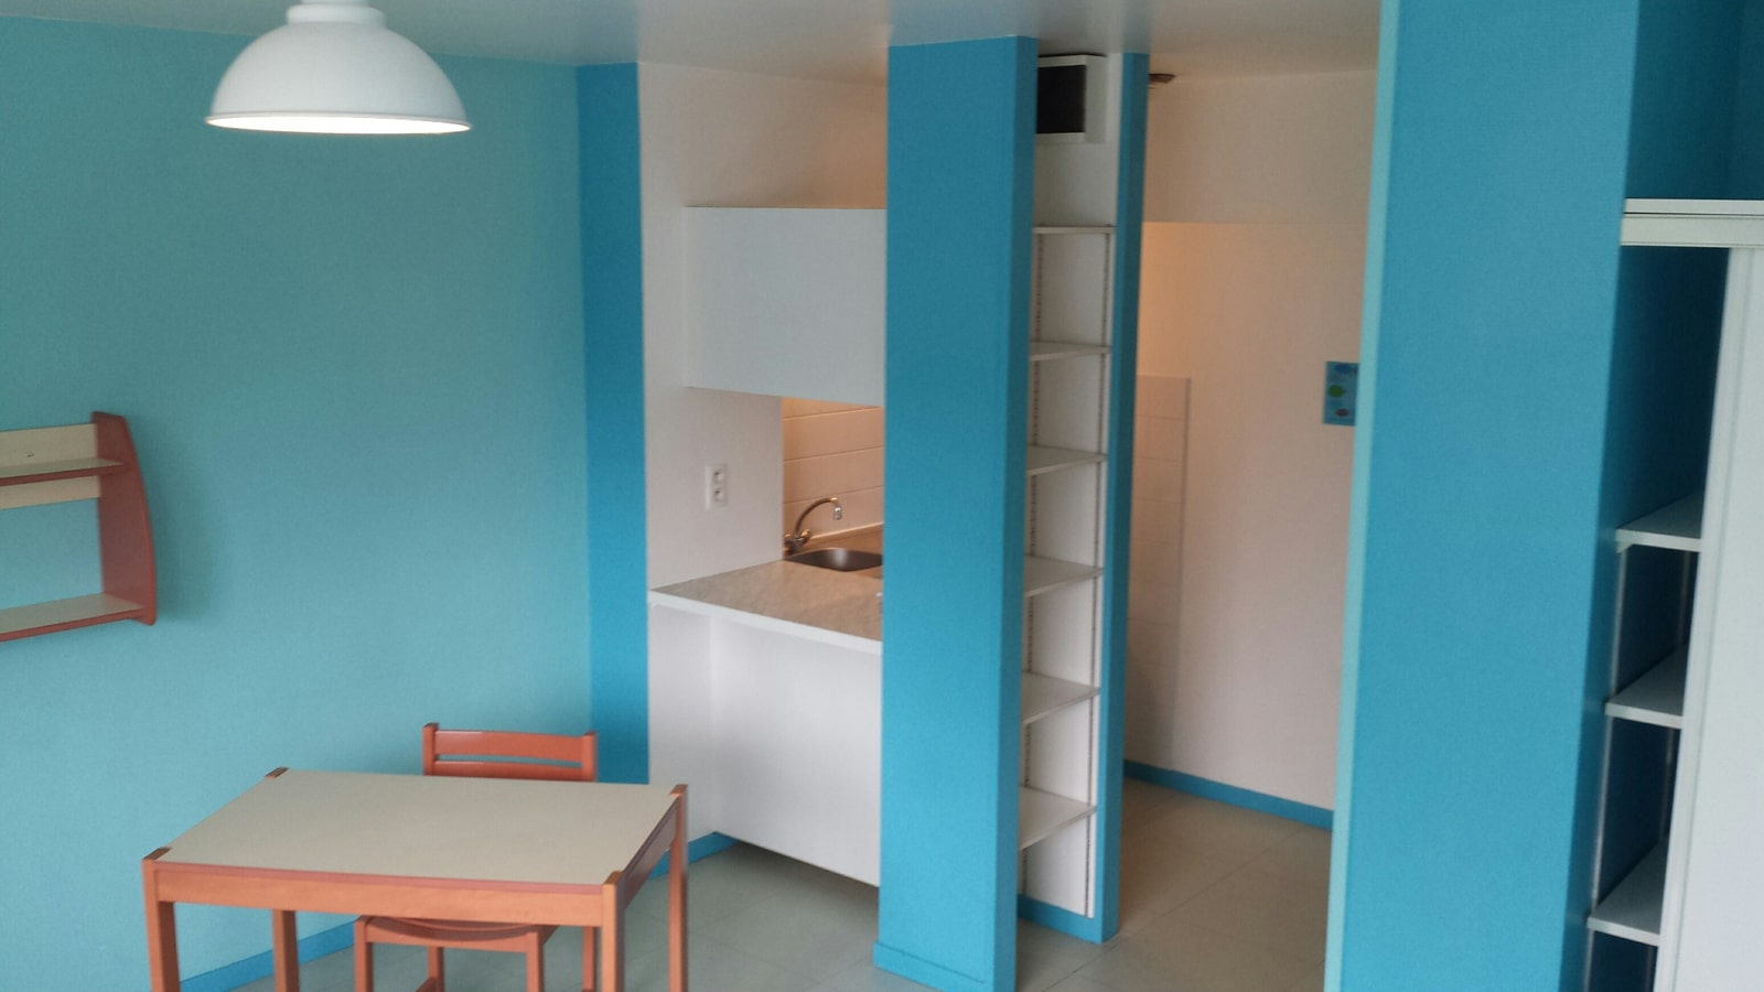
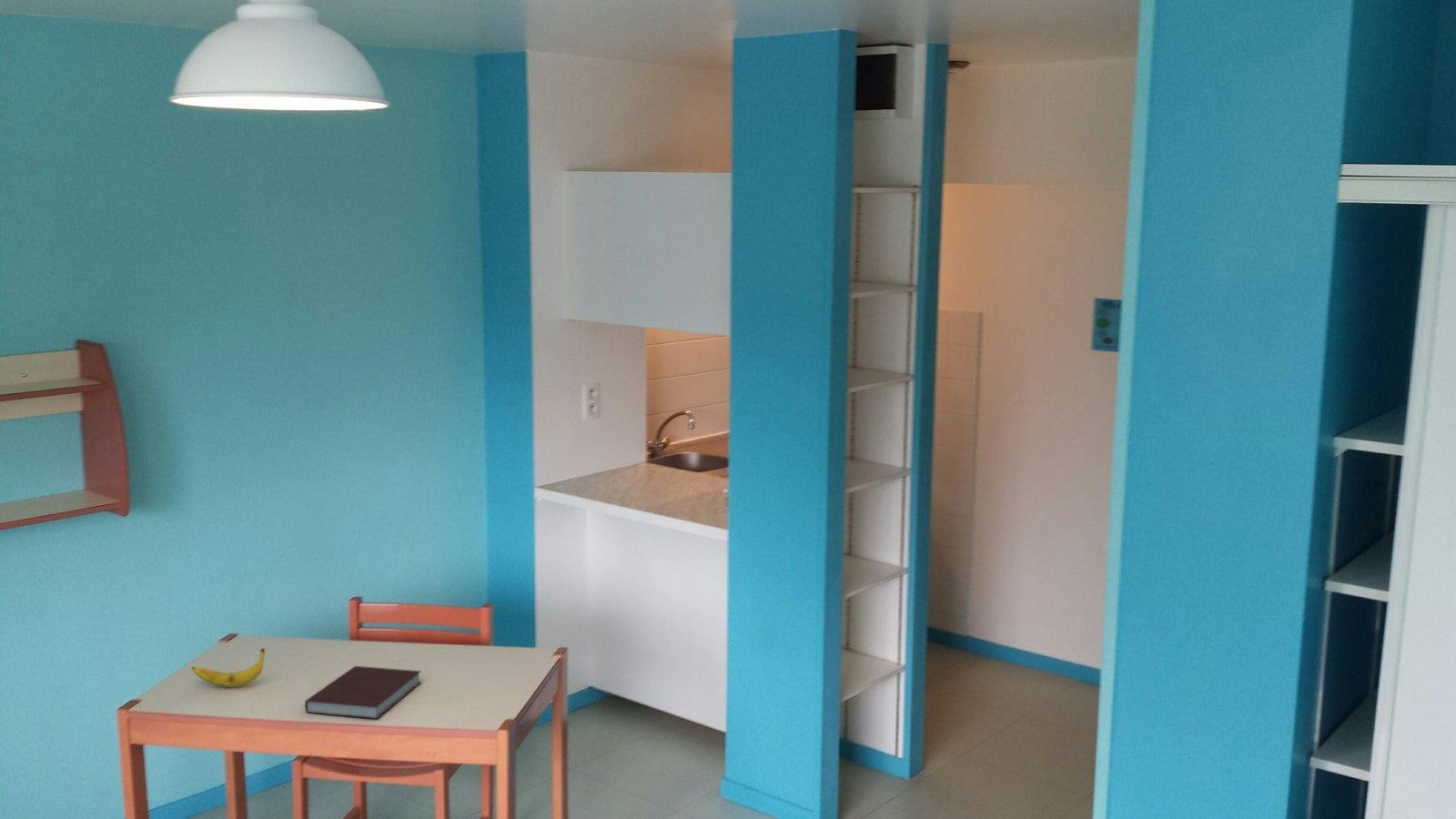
+ banana (228, 672)
+ notebook (365, 691)
